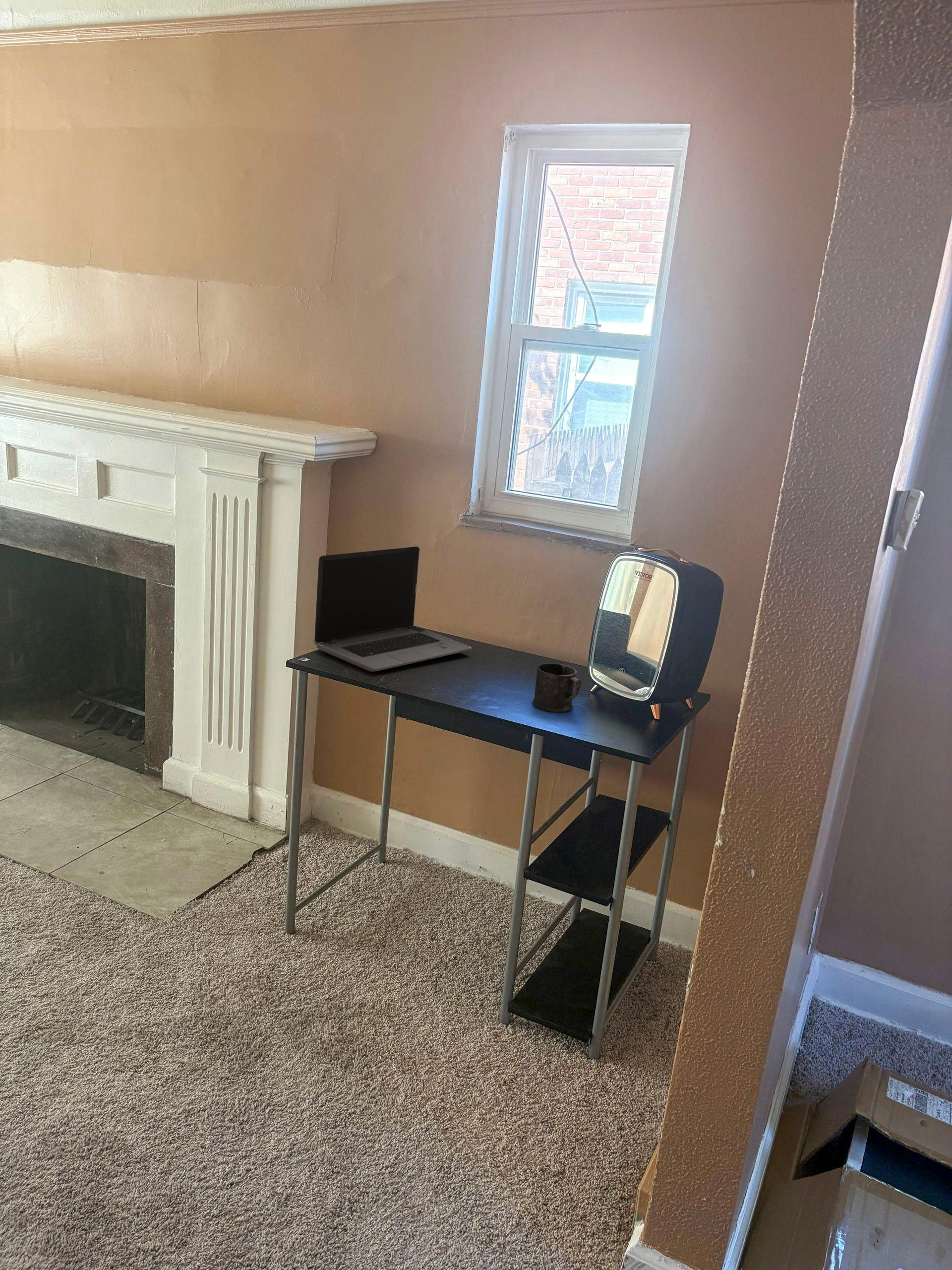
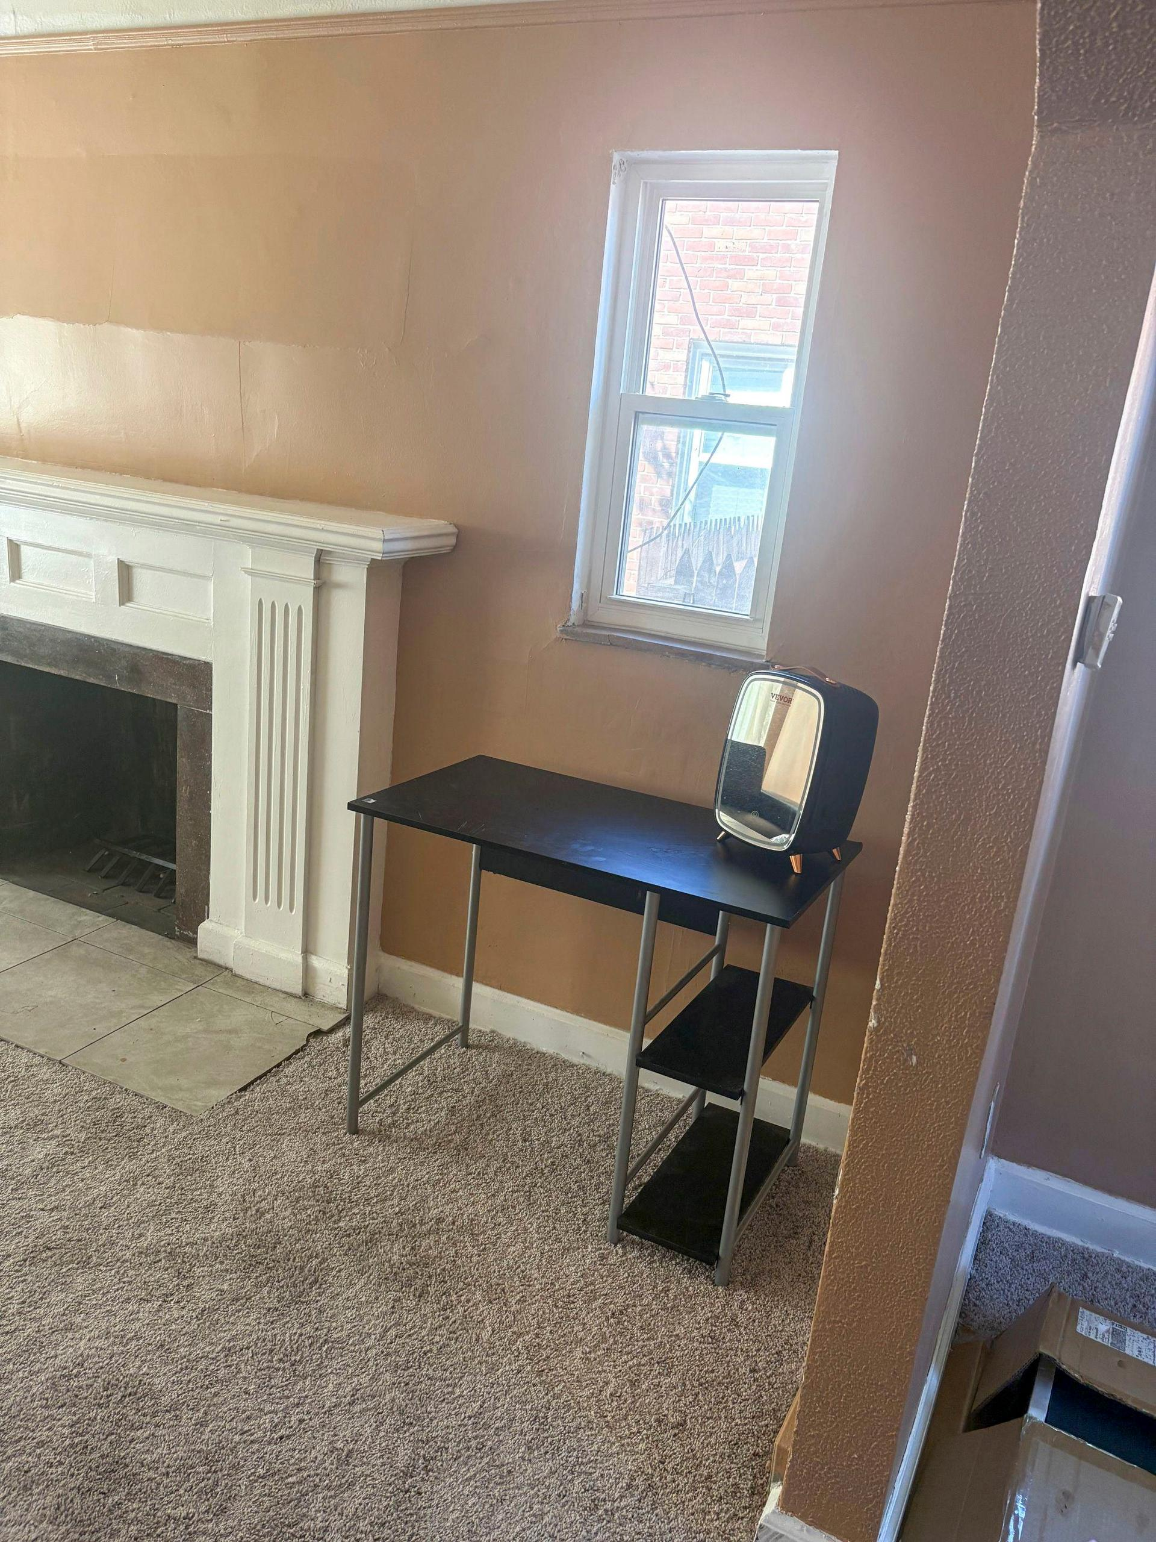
- mug (558, 689)
- laptop computer (398, 607)
